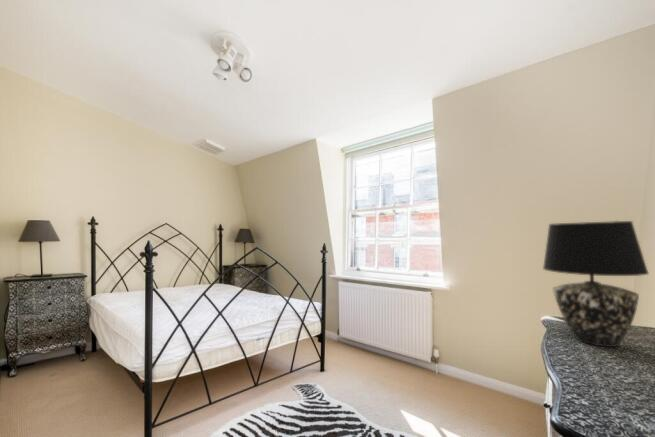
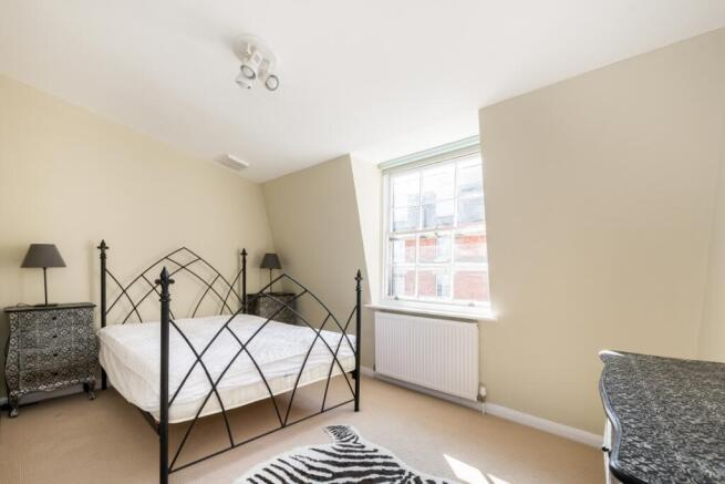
- table lamp (592, 281)
